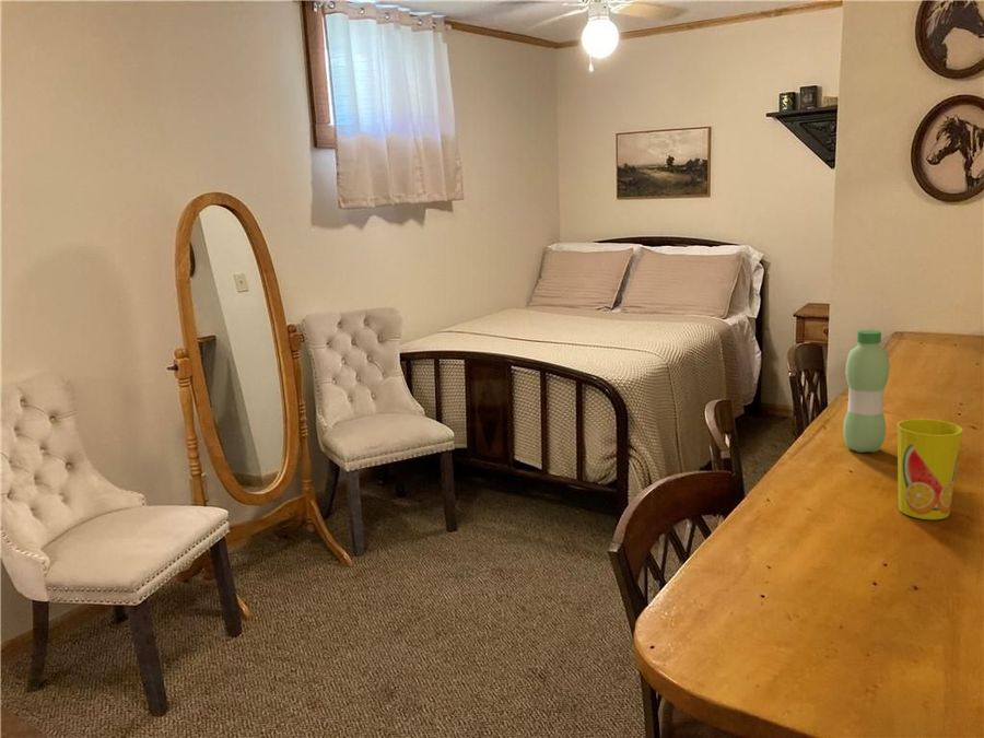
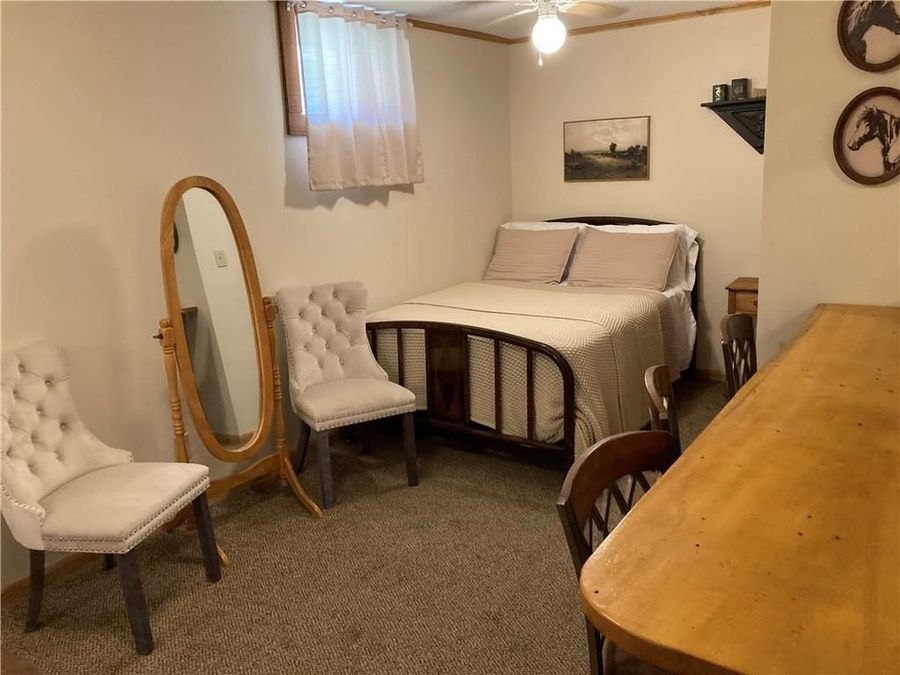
- cup (926, 469)
- water bottle (866, 390)
